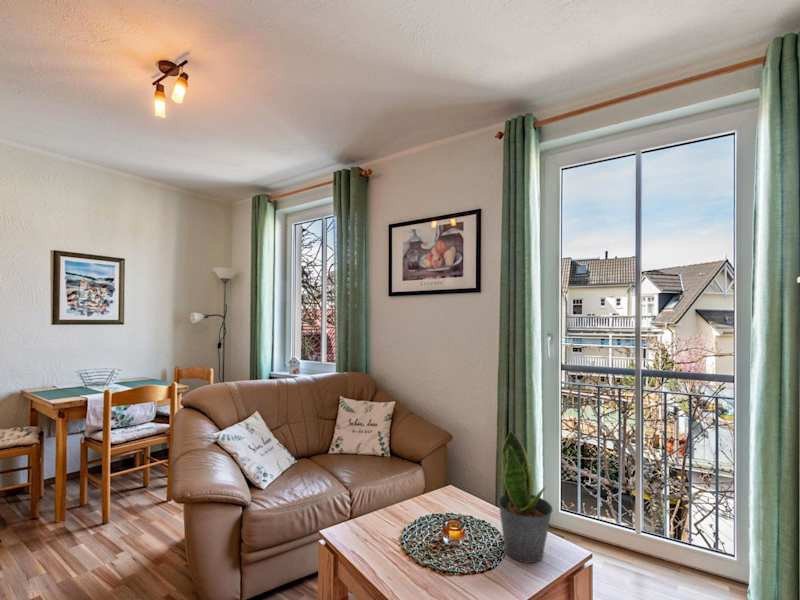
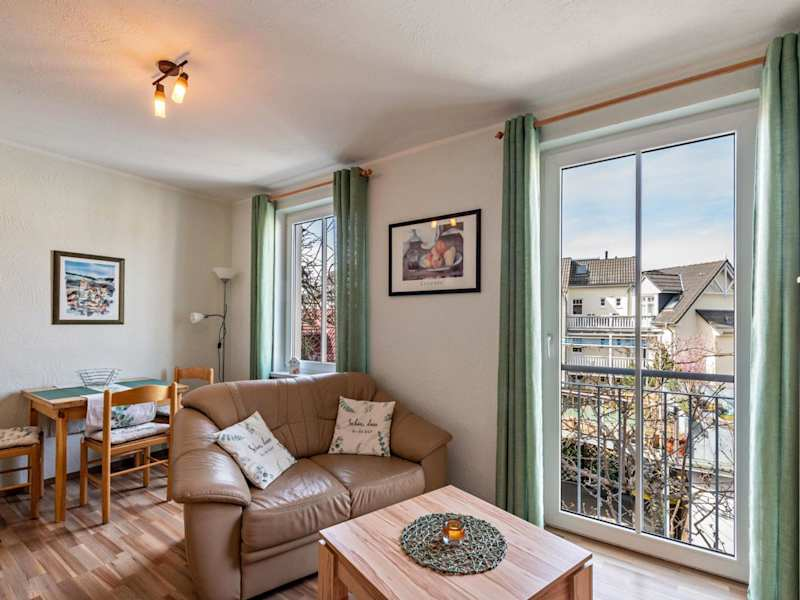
- potted plant (525, 494)
